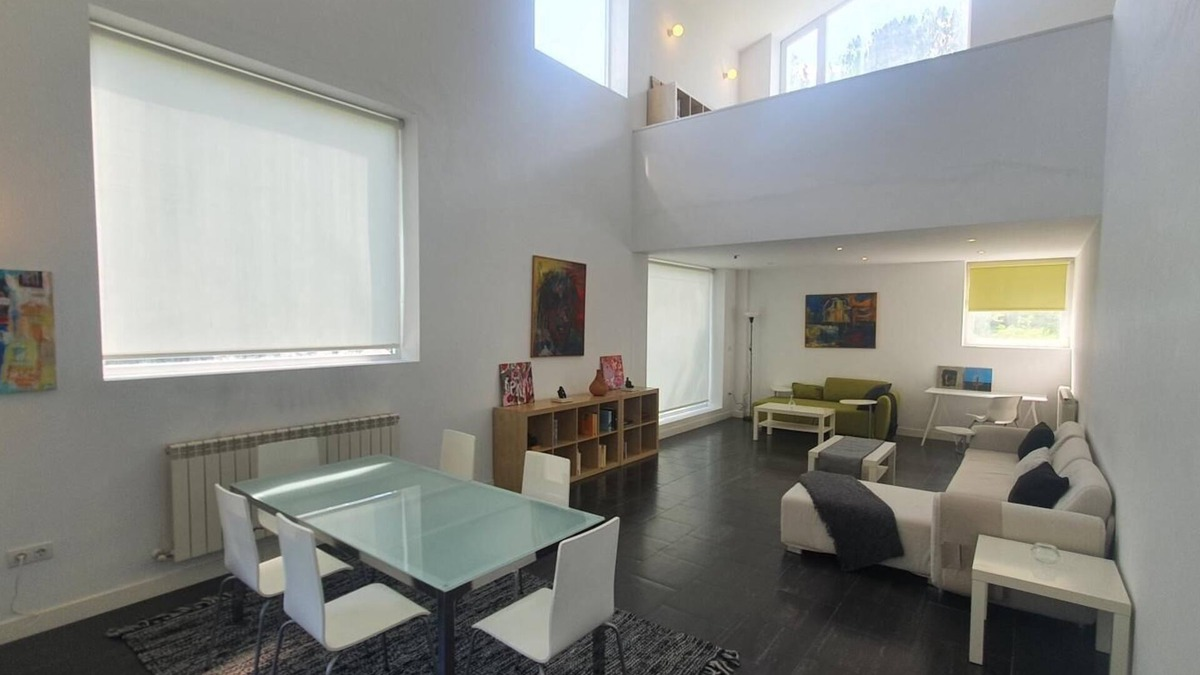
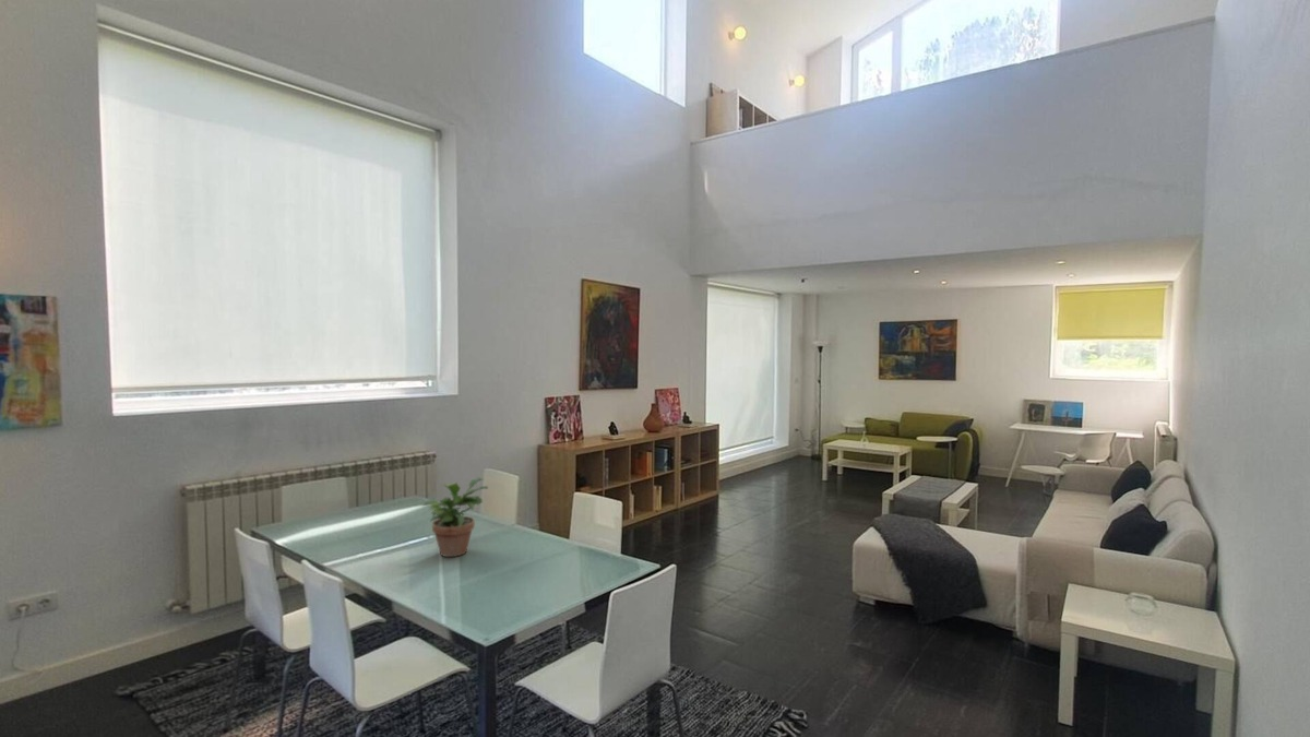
+ potted plant (454, 513)
